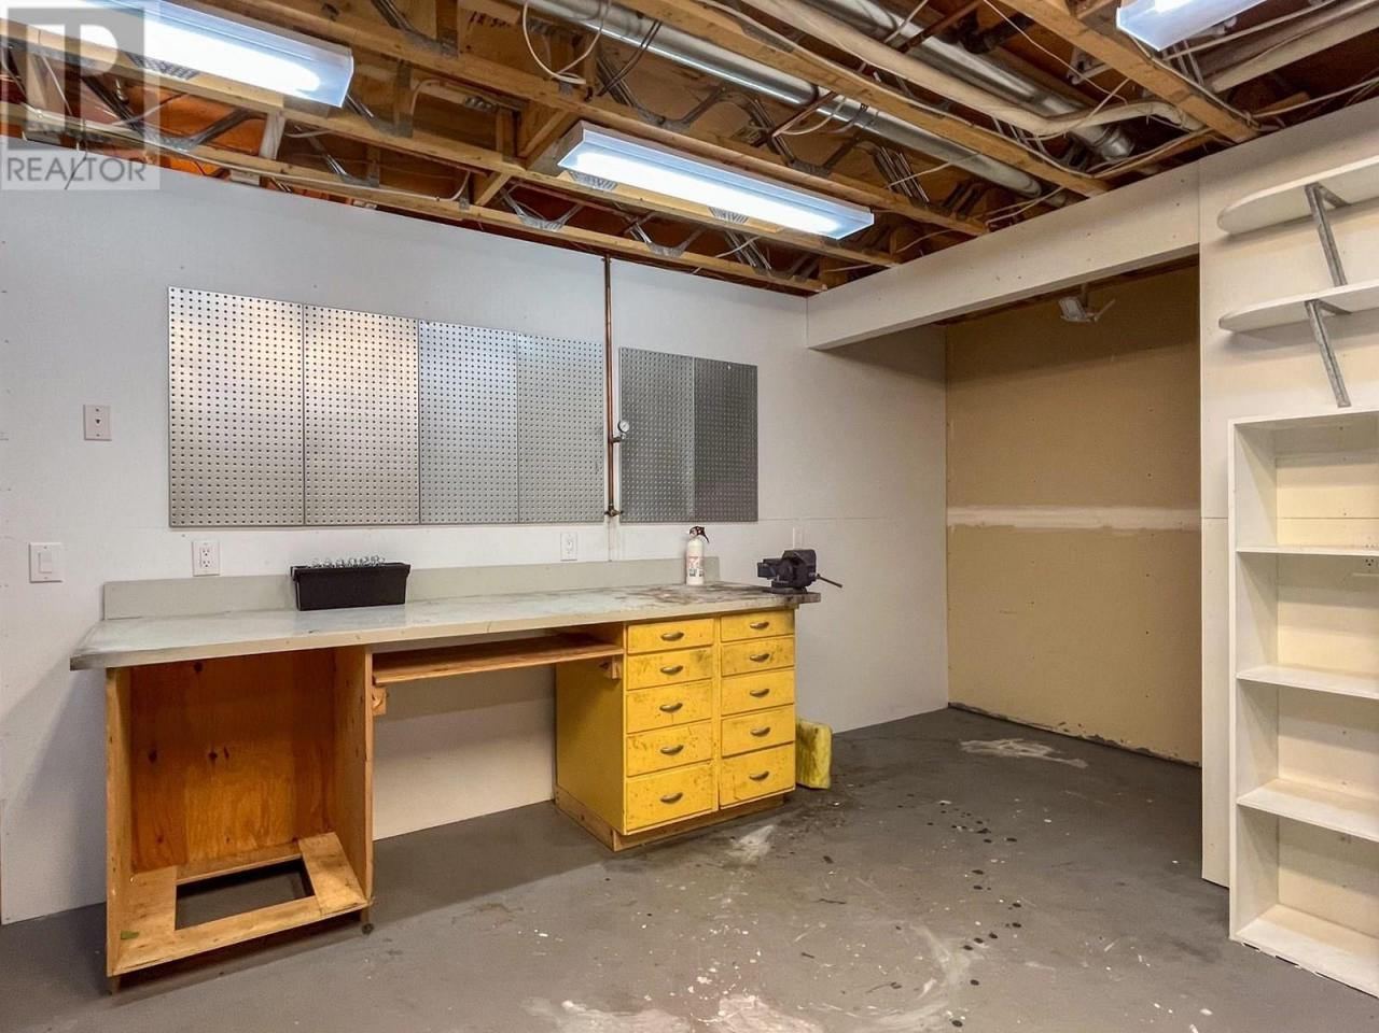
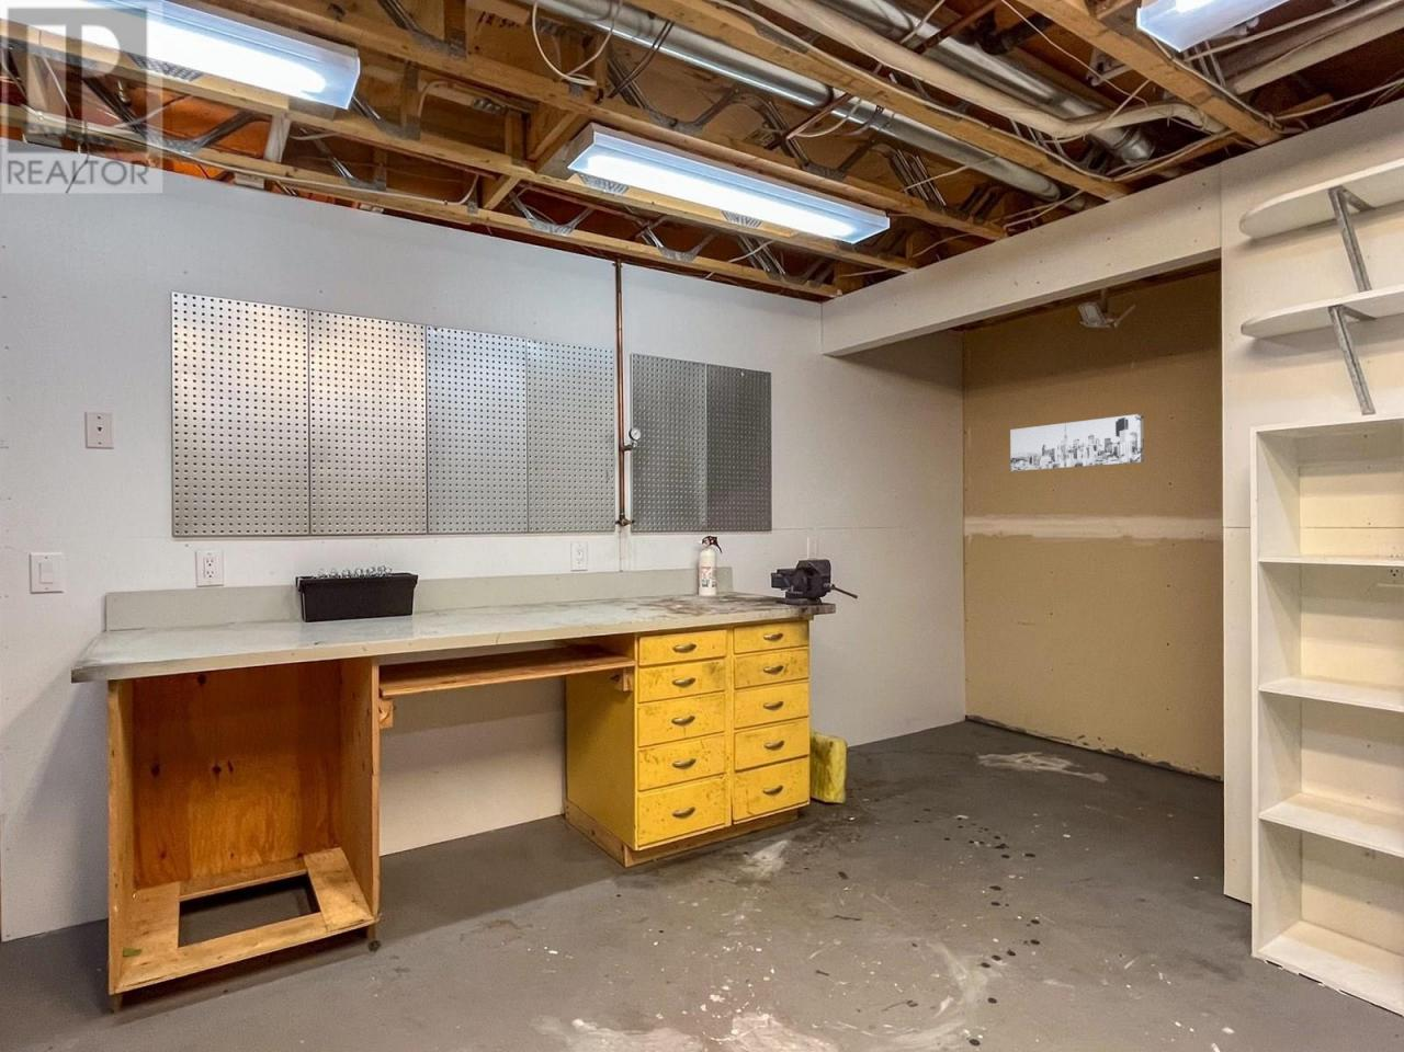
+ wall art (1071, 444)
